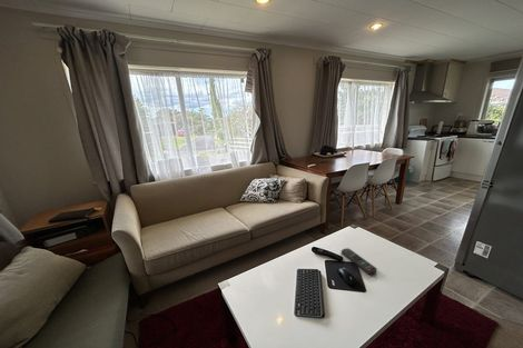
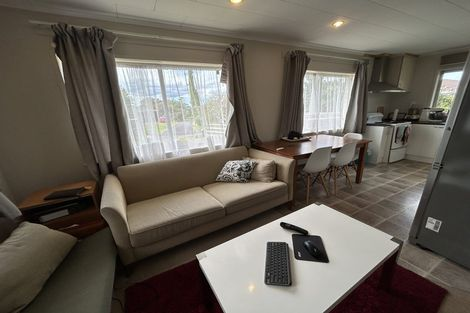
- remote control (357, 259)
